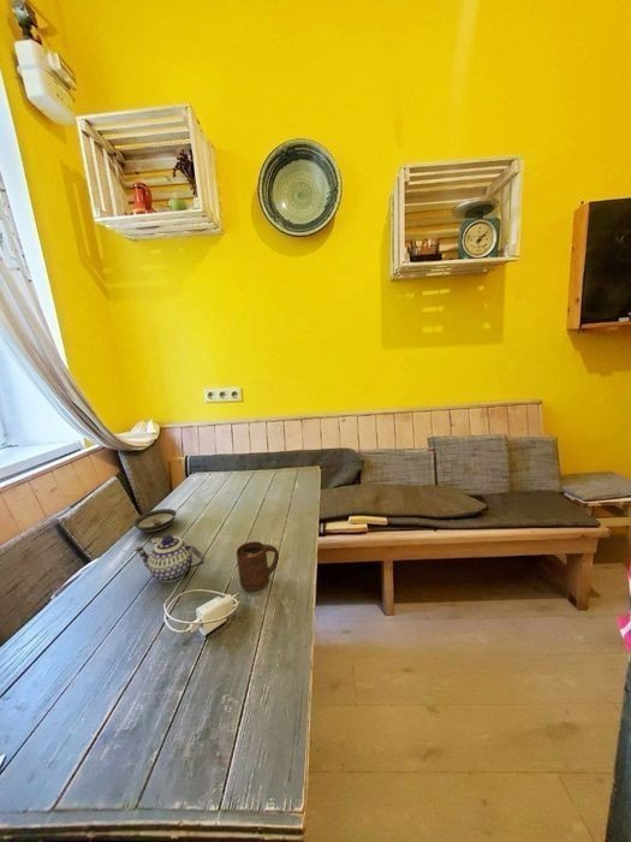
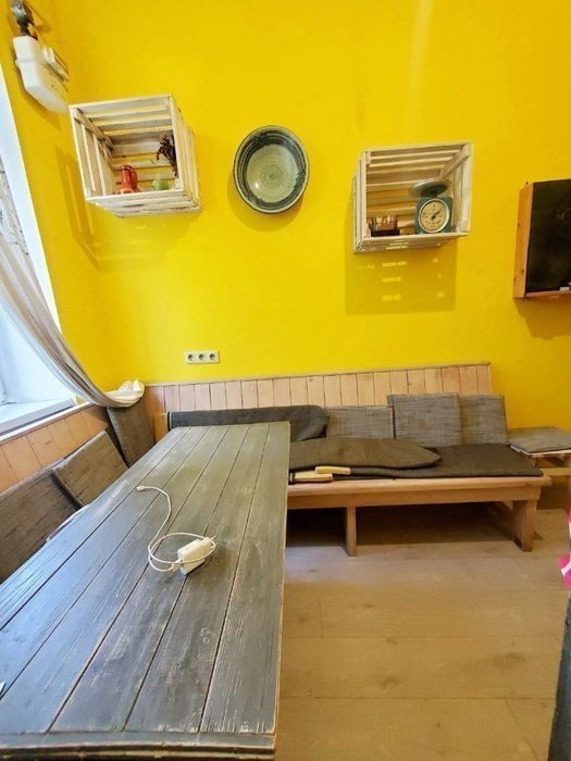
- teapot (168, 555)
- cup (256, 563)
- saucer (155, 522)
